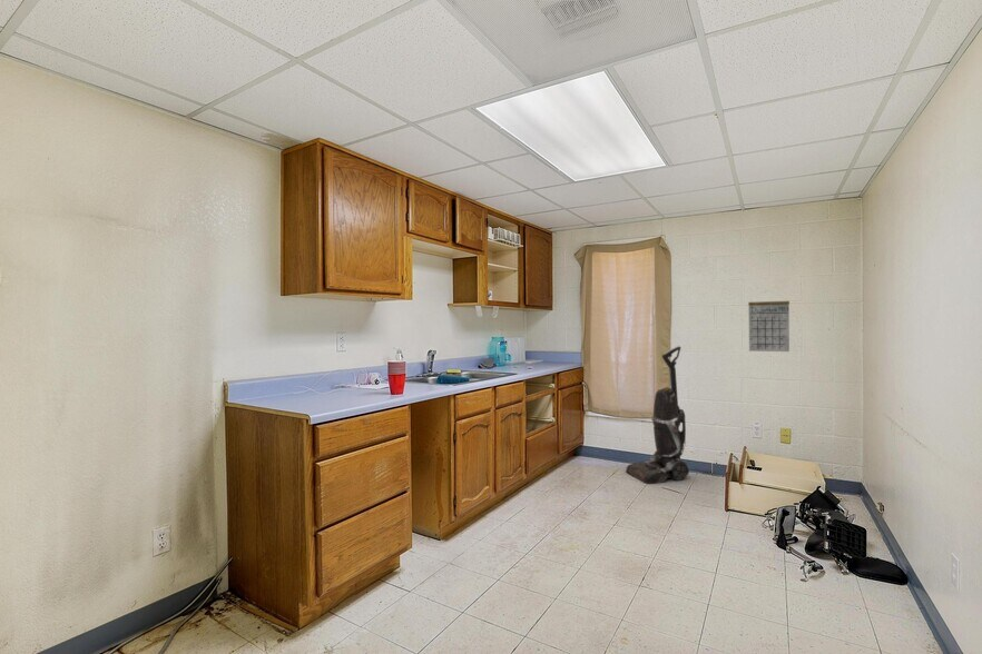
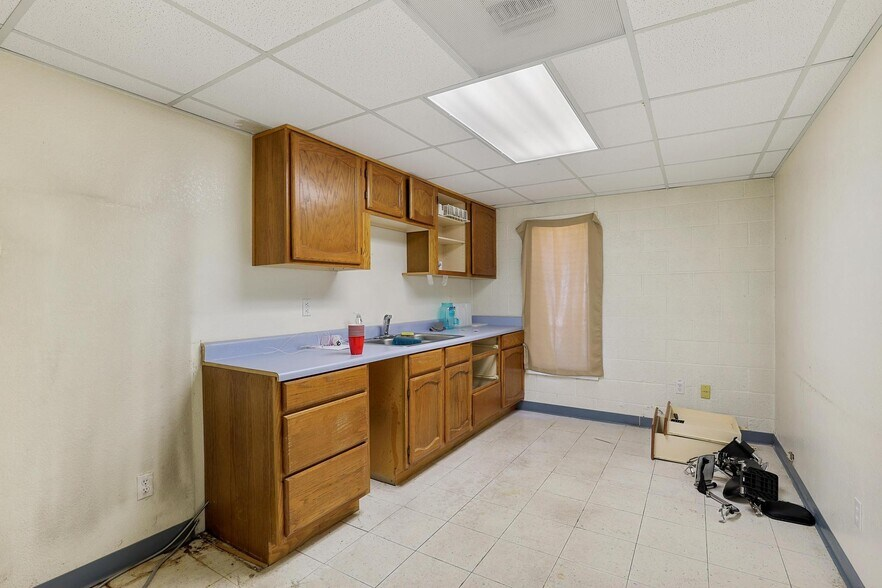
- calendar (768, 320)
- vacuum cleaner (656, 410)
